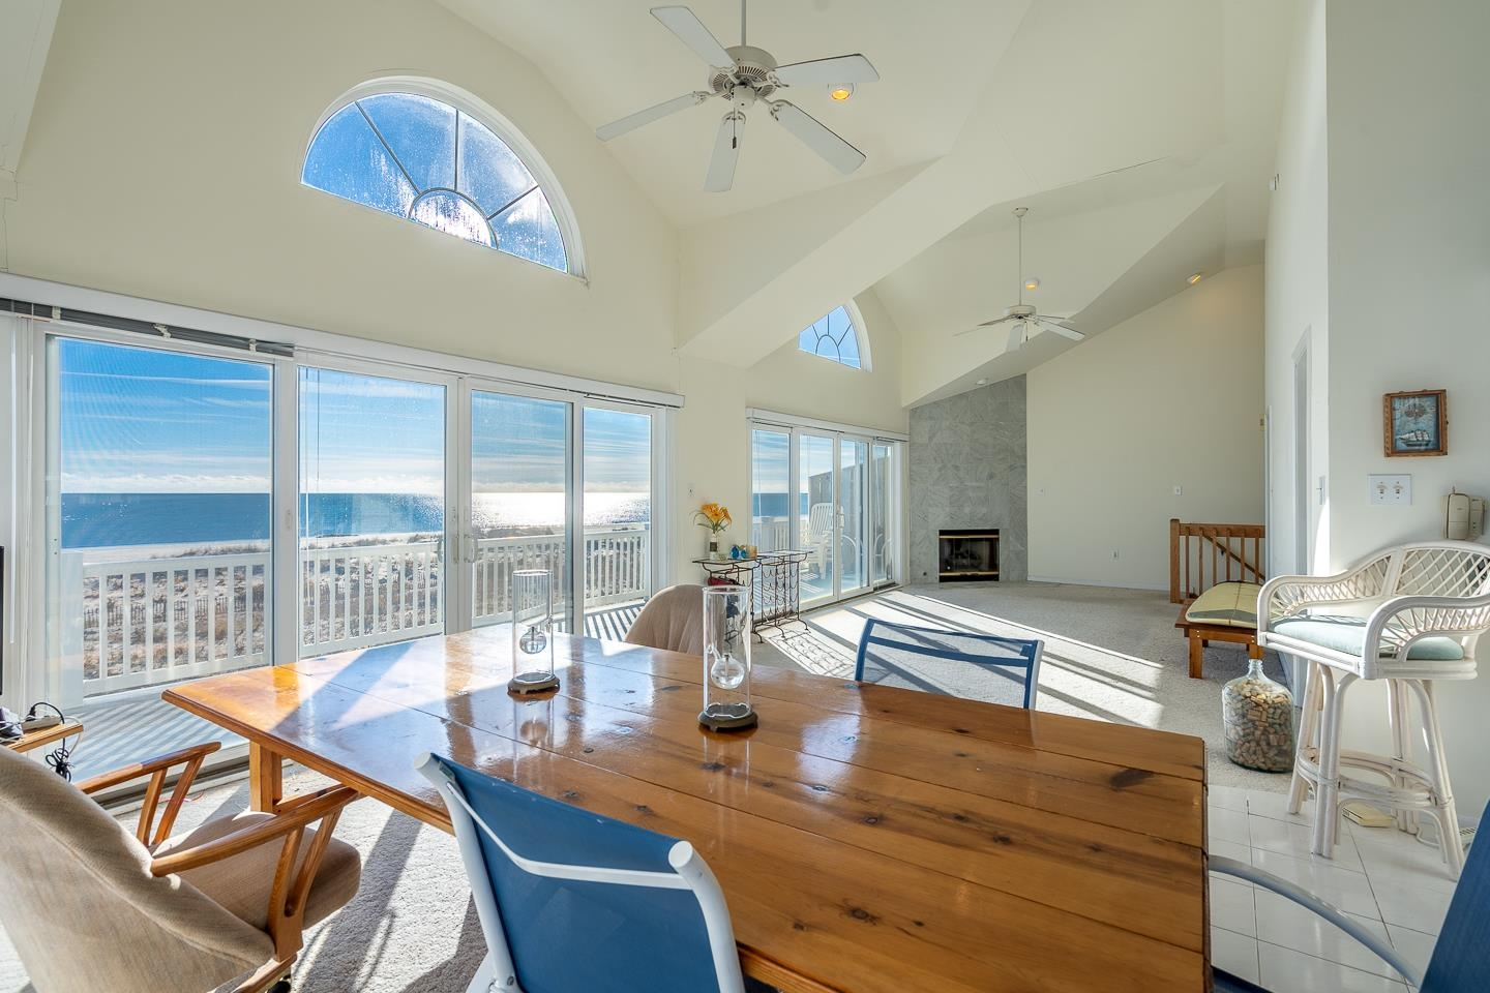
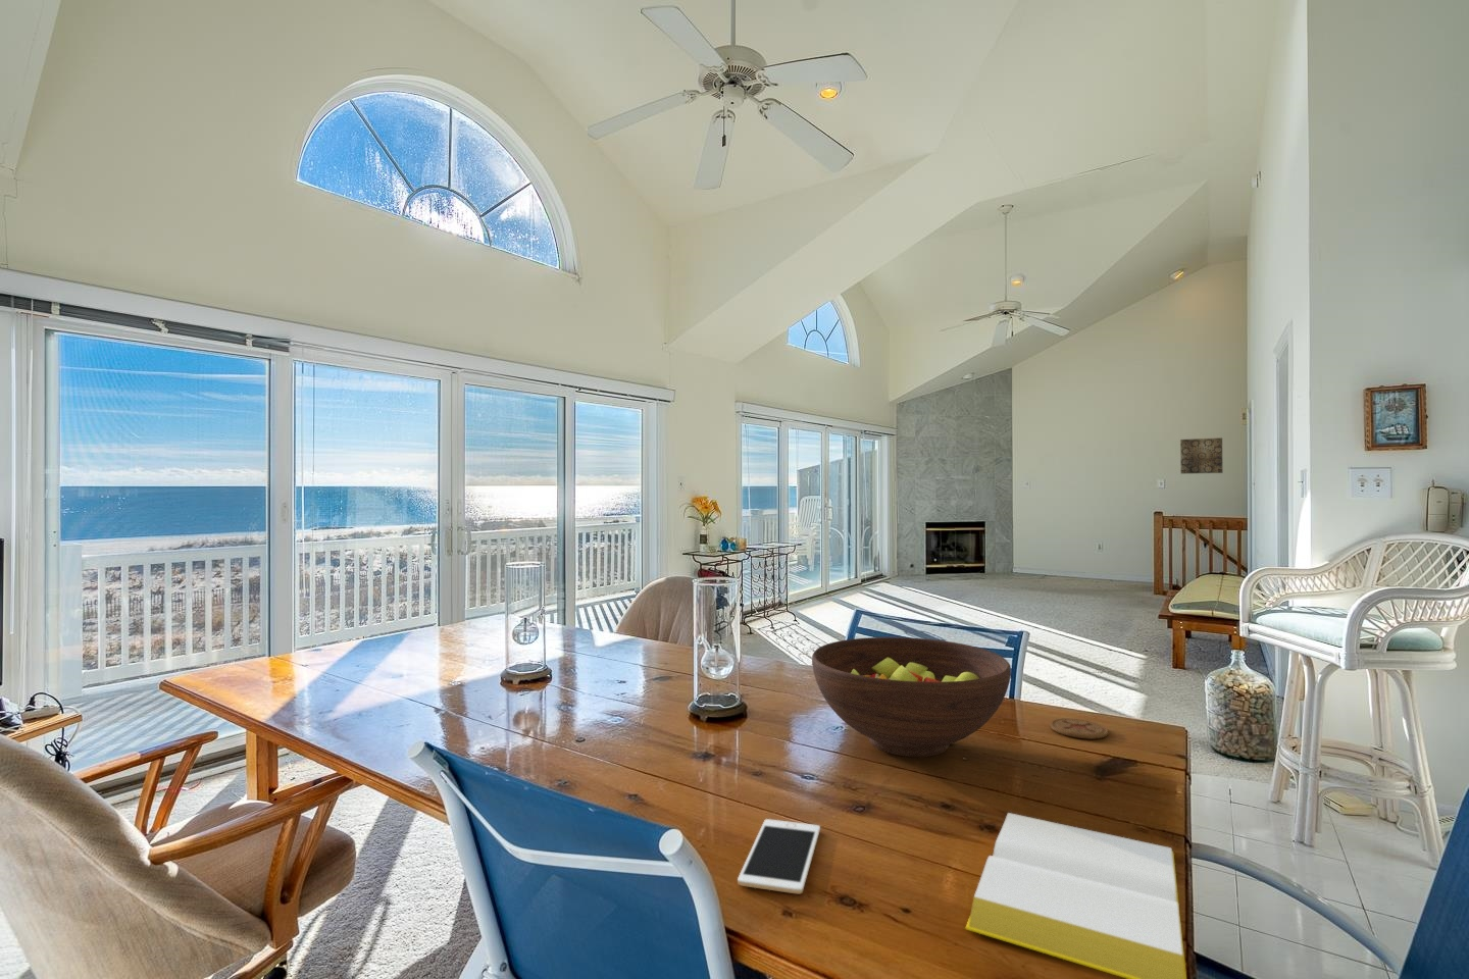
+ wall art (1201, 456)
+ coaster (1079, 728)
+ notepad (1079, 880)
+ fruit bowl (908, 700)
+ cell phone (781, 852)
